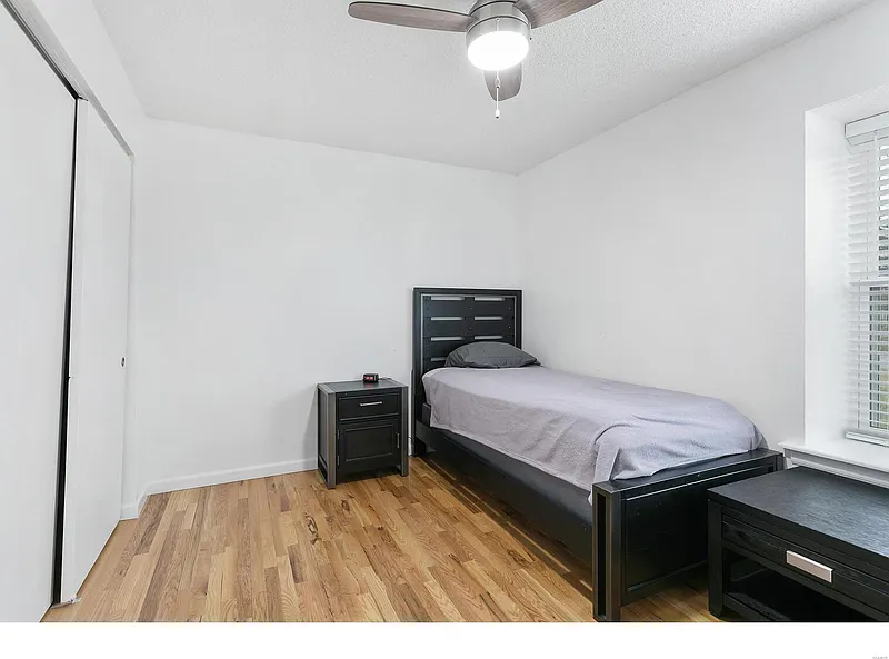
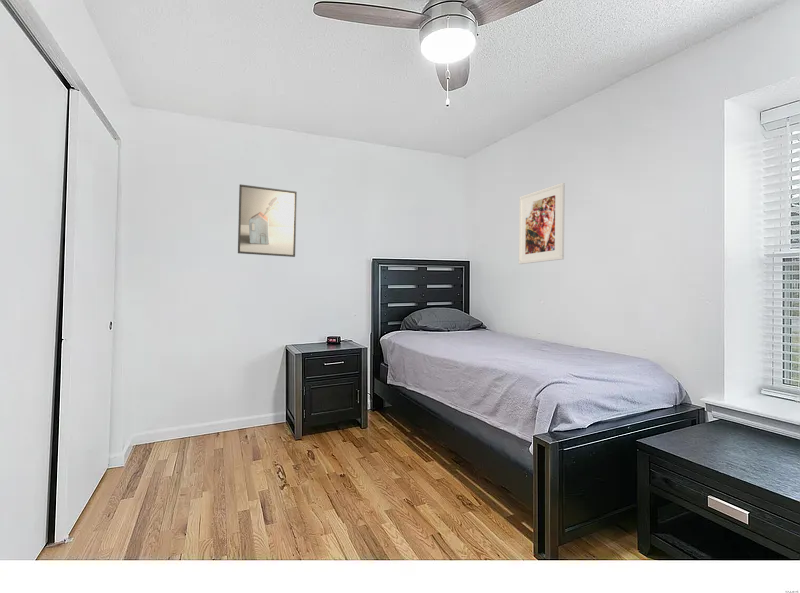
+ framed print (540, 226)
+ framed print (268, 221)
